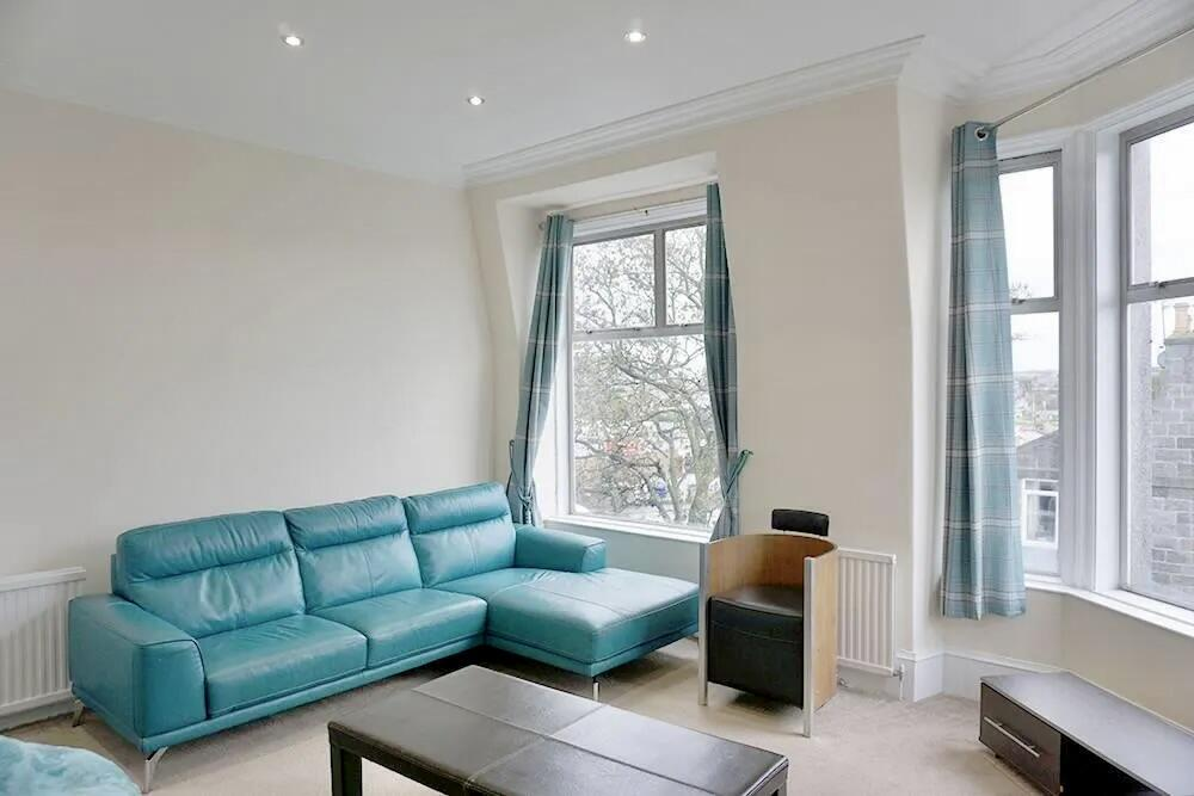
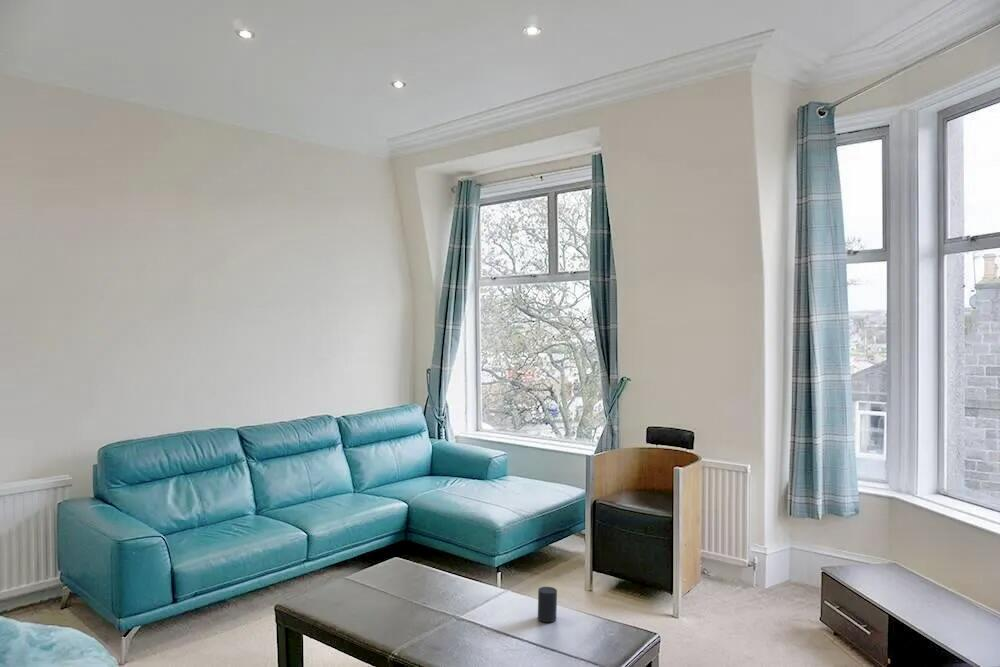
+ cup (547, 604)
